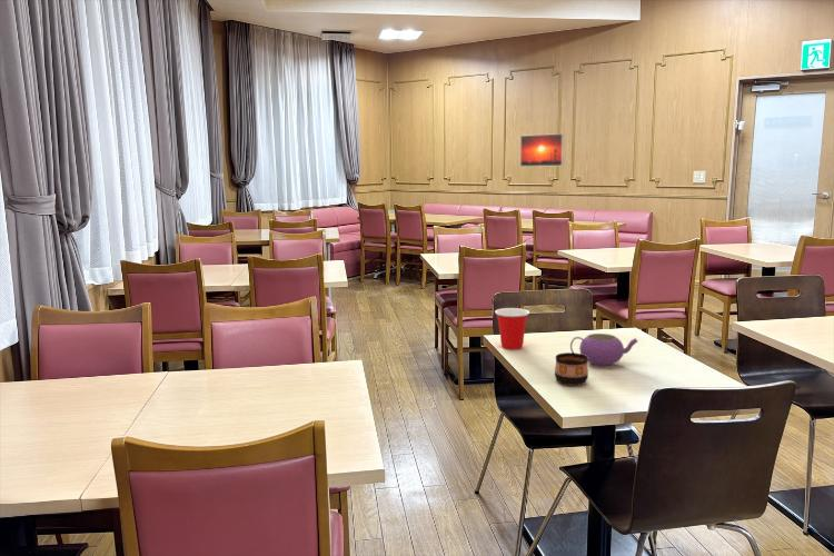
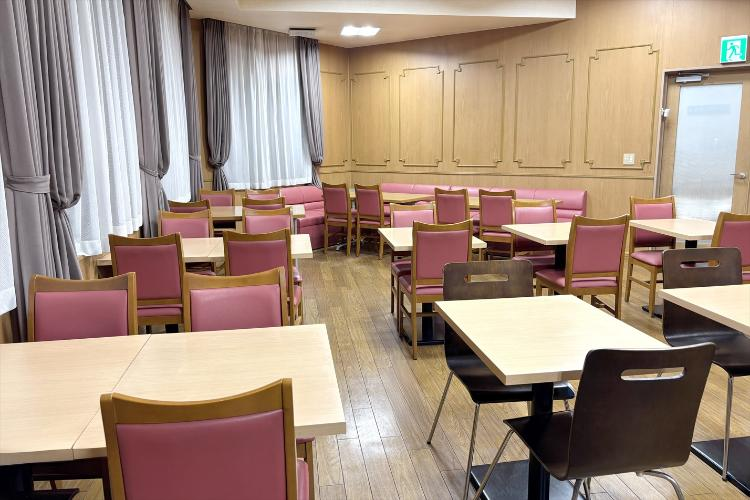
- teapot (603, 349)
- cup (572, 368)
- cup (512, 328)
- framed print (540, 150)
